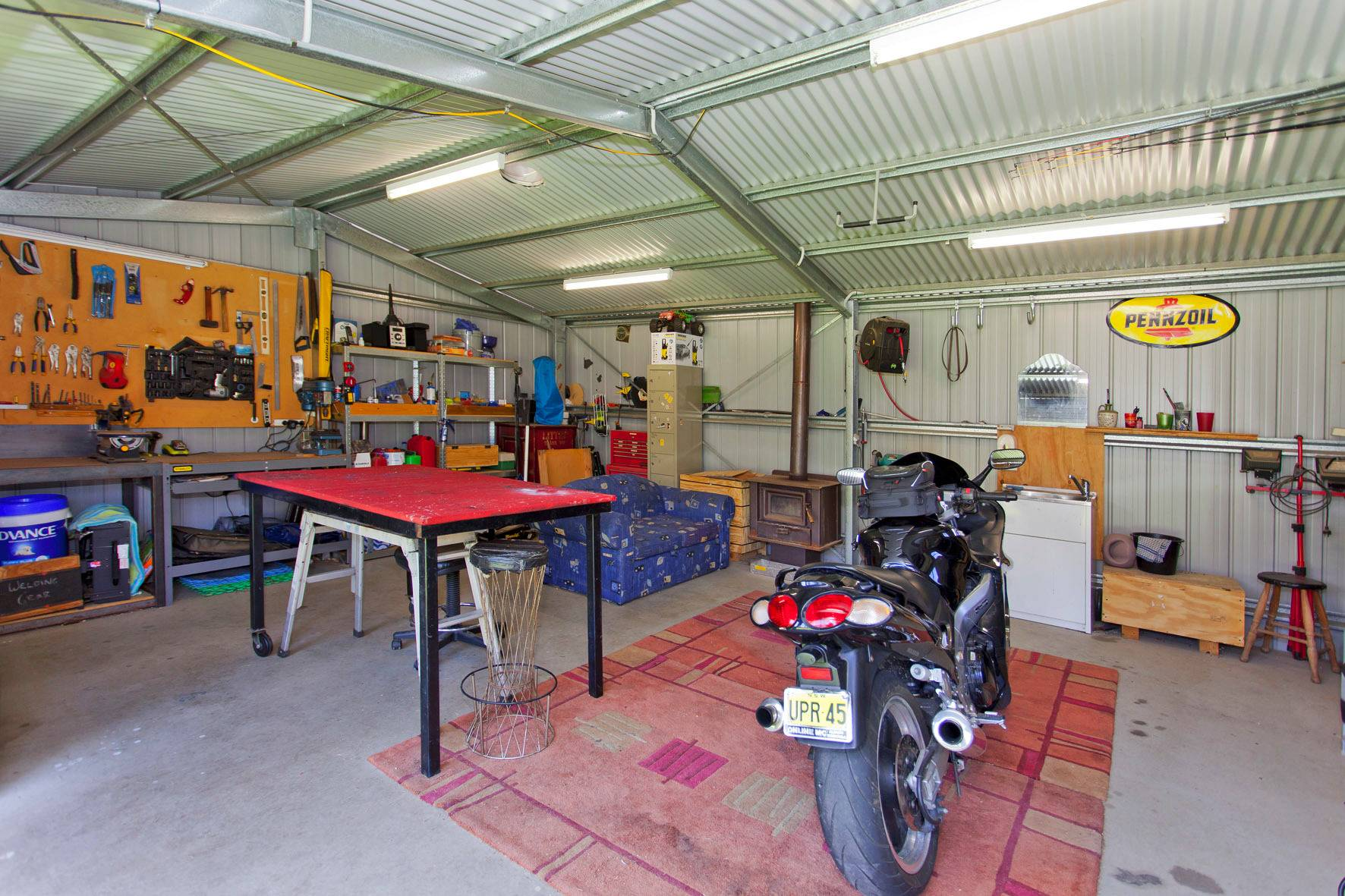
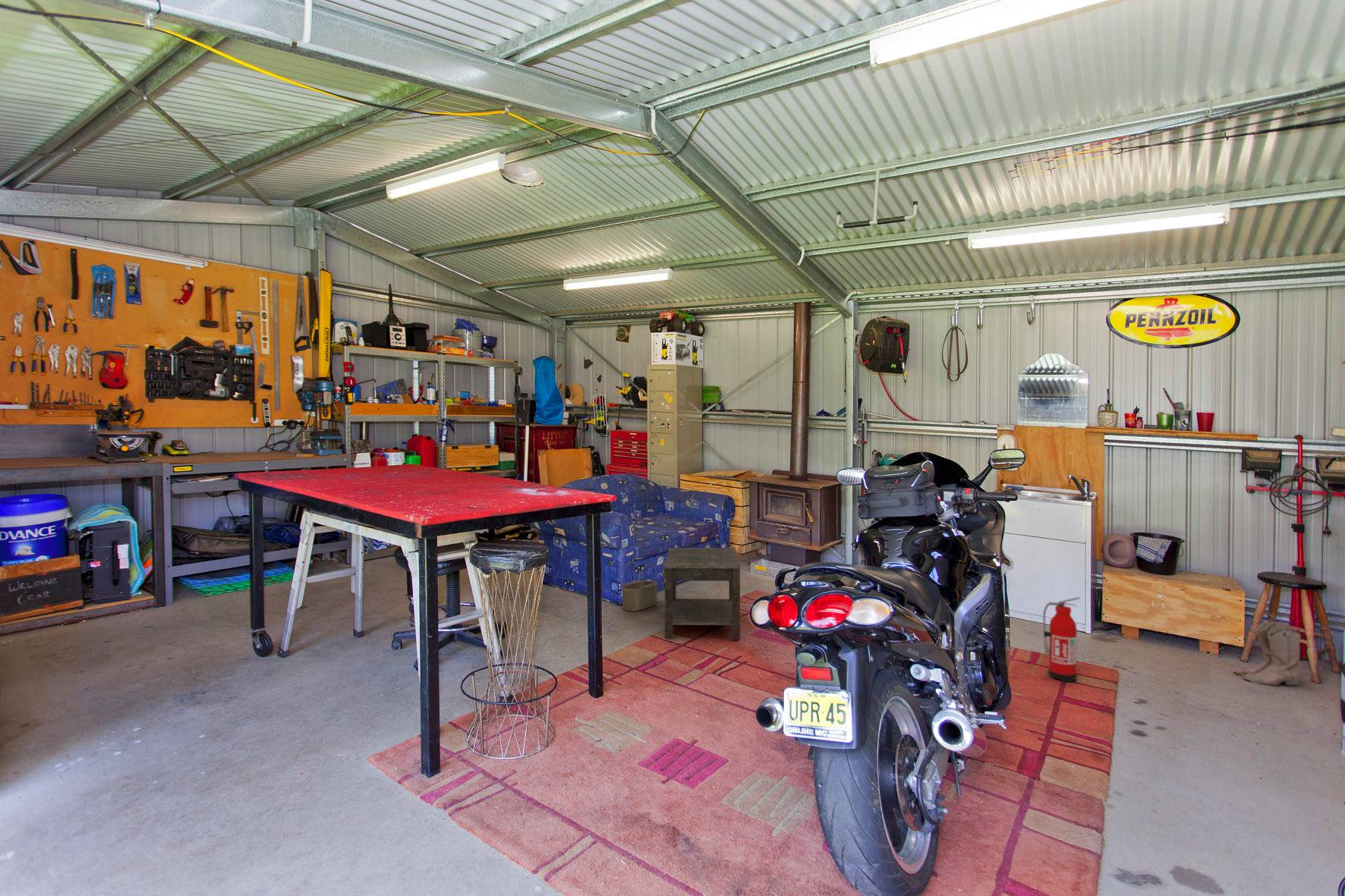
+ boots (1267, 651)
+ fire extinguisher (1061, 636)
+ wicker basket (639, 584)
+ side table (701, 599)
